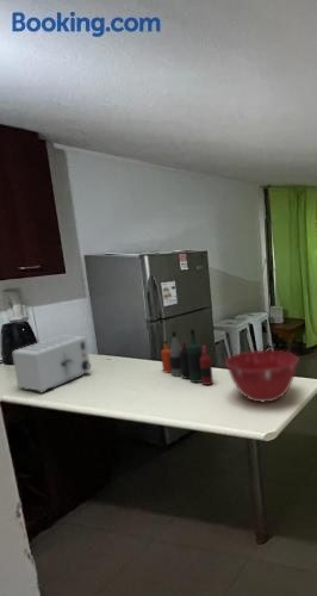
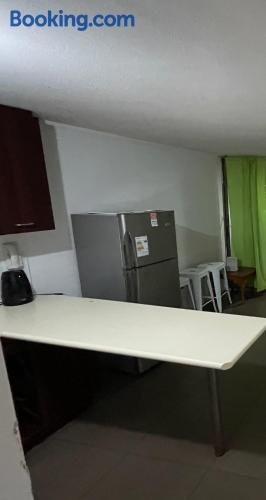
- bottle collection (184, 352)
- toaster (55, 362)
- mixing bowl (262, 377)
